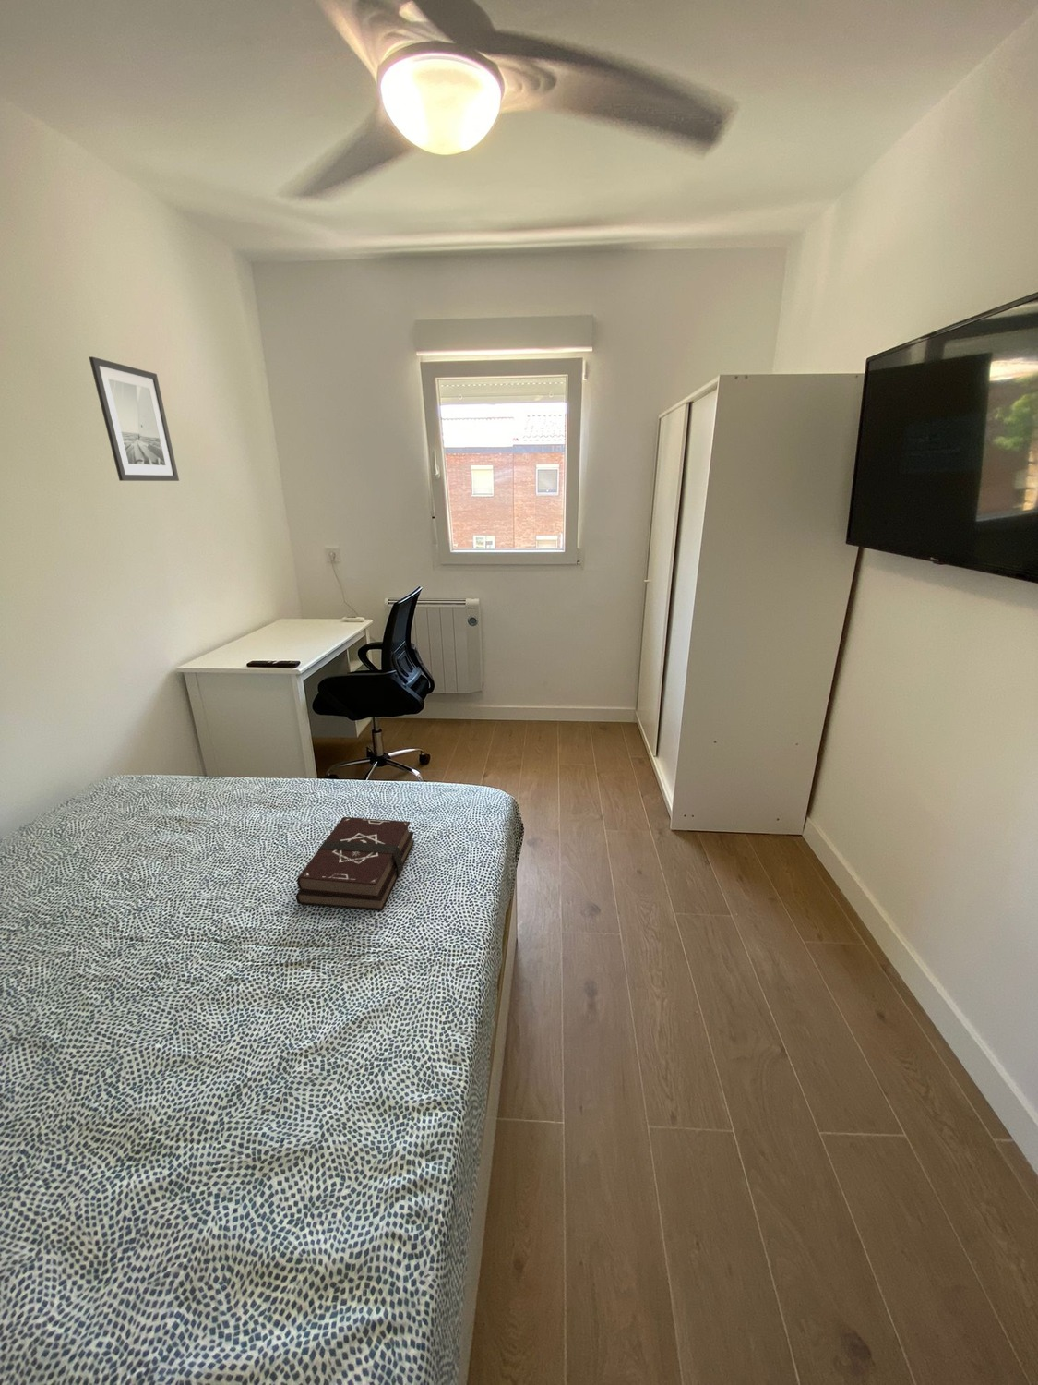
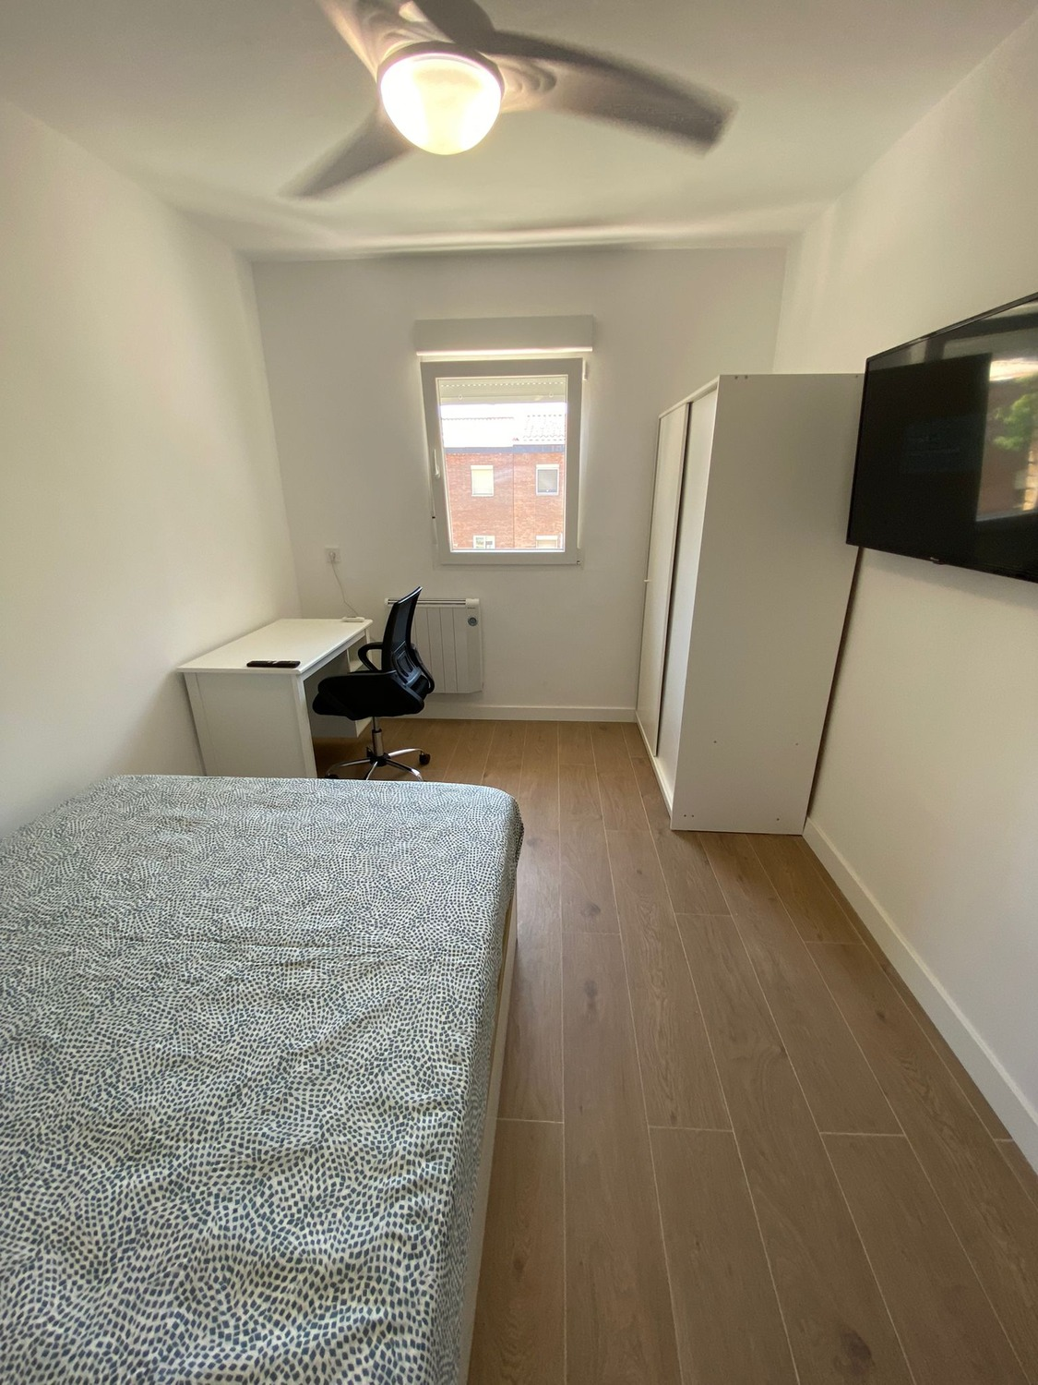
- wall art (138, 424)
- hardback book (359, 858)
